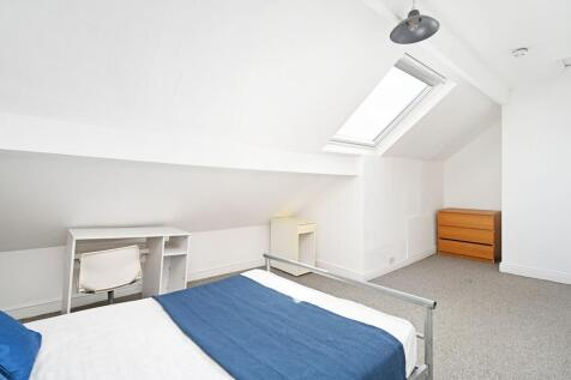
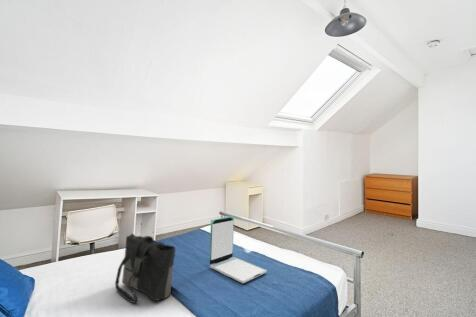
+ laptop (232, 245)
+ tote bag (142, 266)
